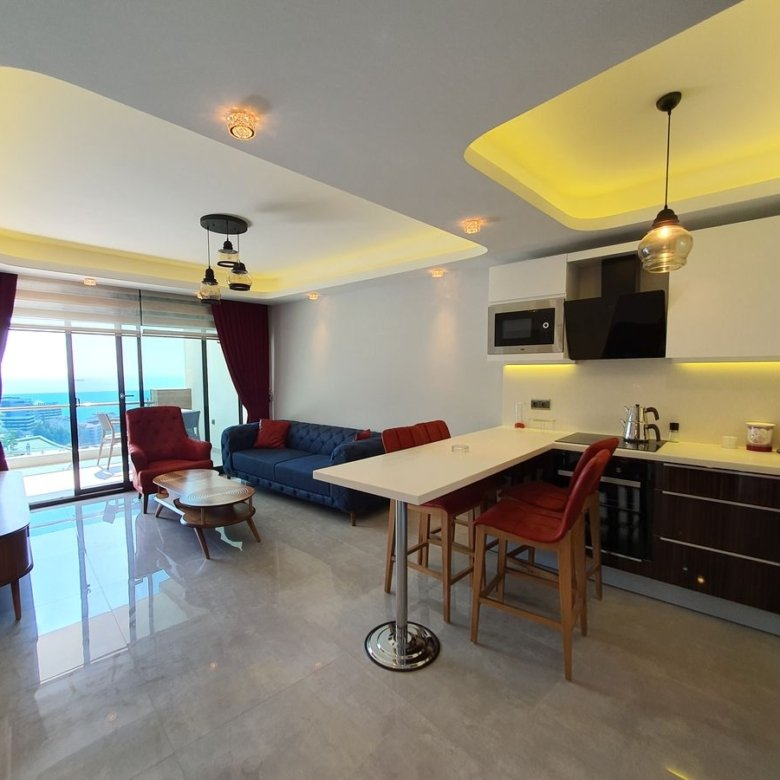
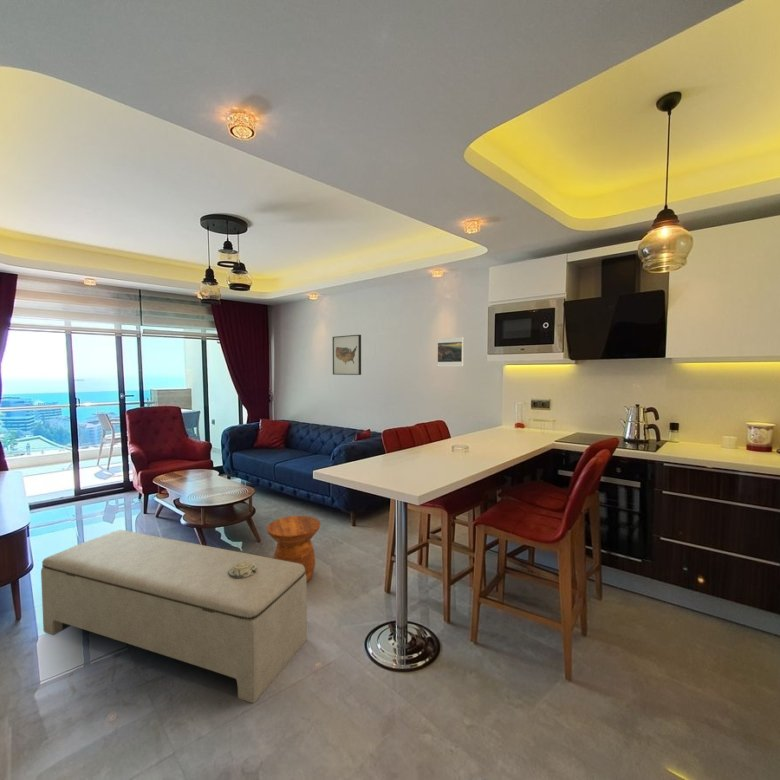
+ bench (172, 597)
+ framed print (450, 352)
+ side table (294, 551)
+ wall art (346, 355)
+ decorative bowl (242, 567)
